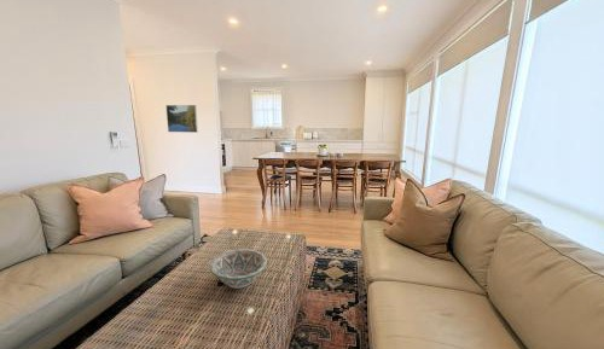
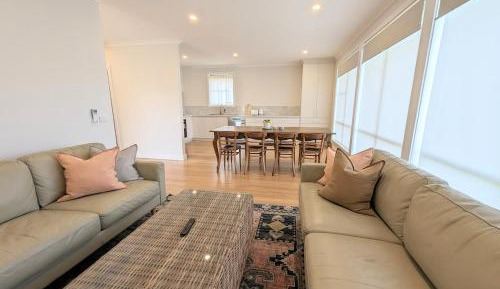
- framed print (181, 118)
- decorative bowl (239, 271)
